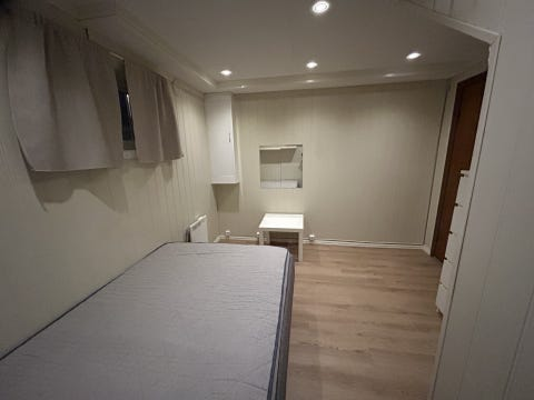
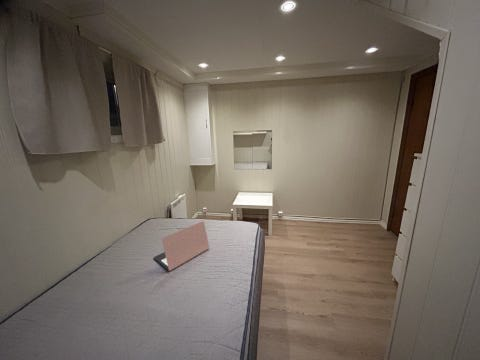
+ laptop (181, 240)
